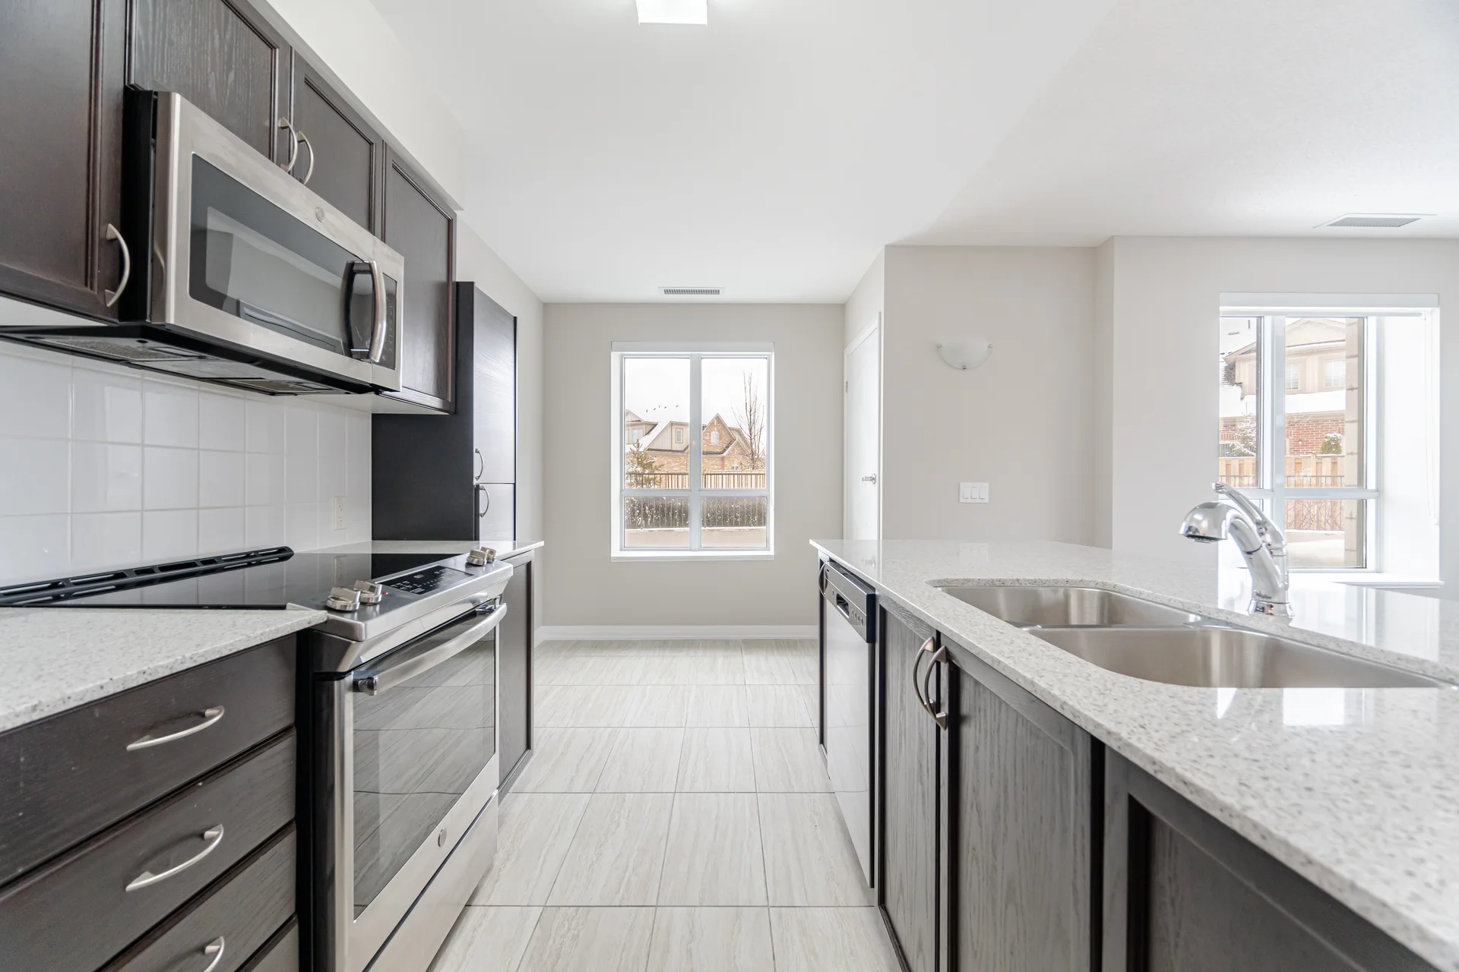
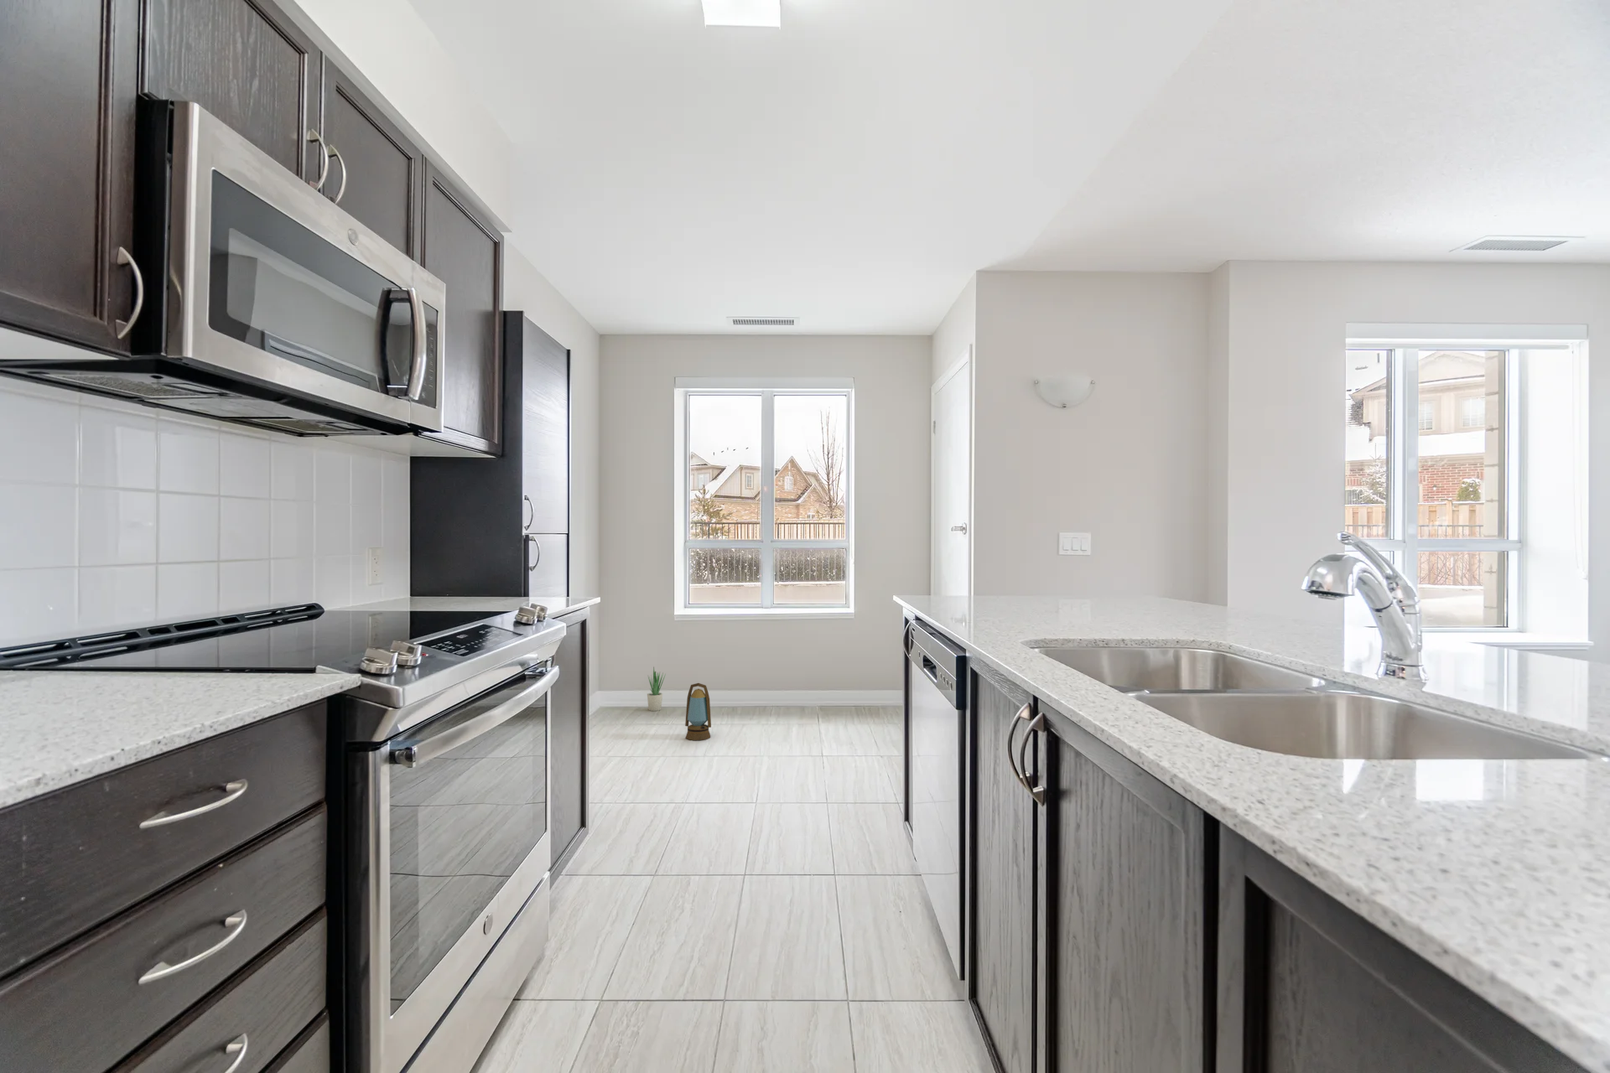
+ potted plant (655, 687)
+ lantern (697, 709)
